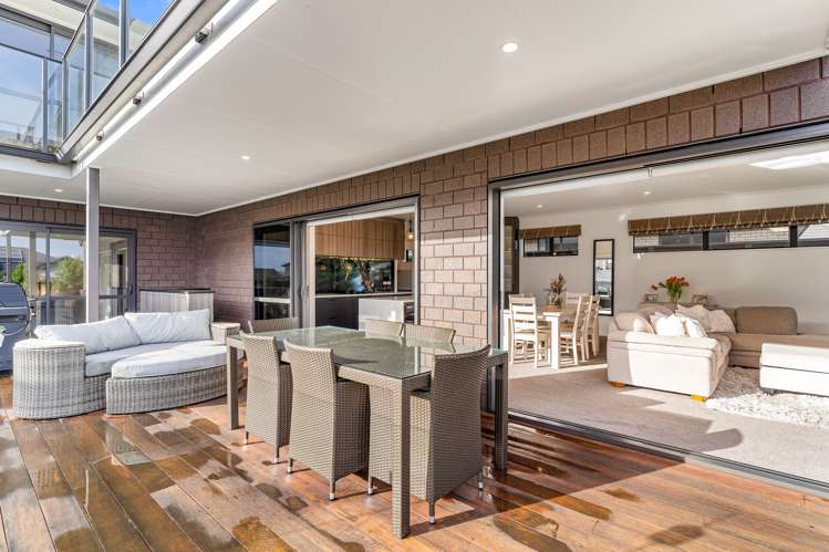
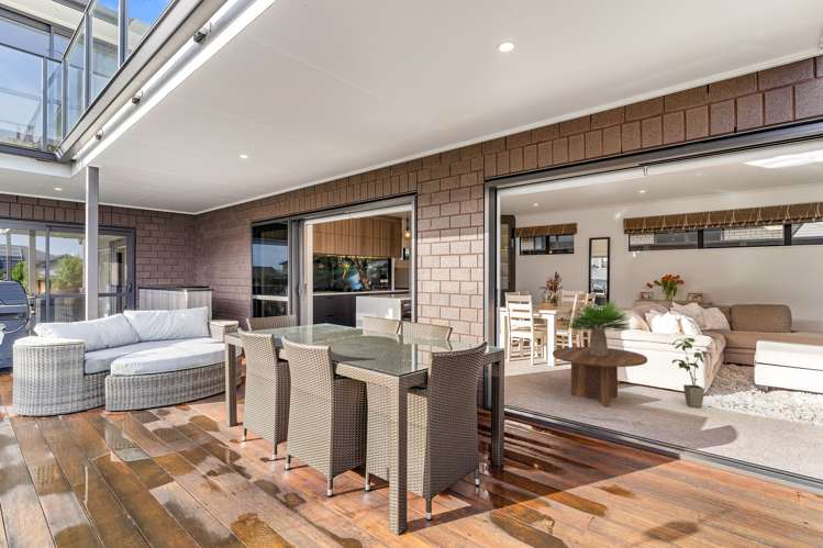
+ house plant (687, 370)
+ coffee table (598, 376)
+ potted plant (598, 325)
